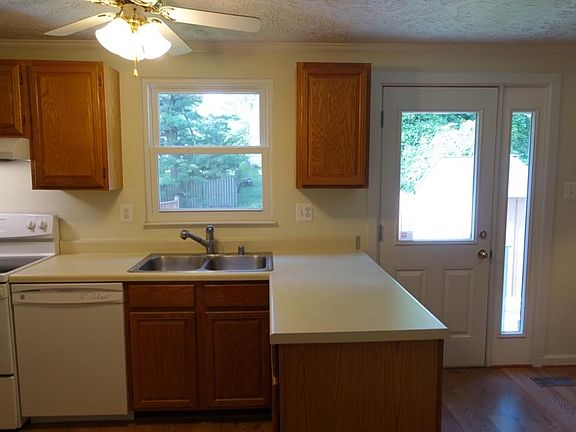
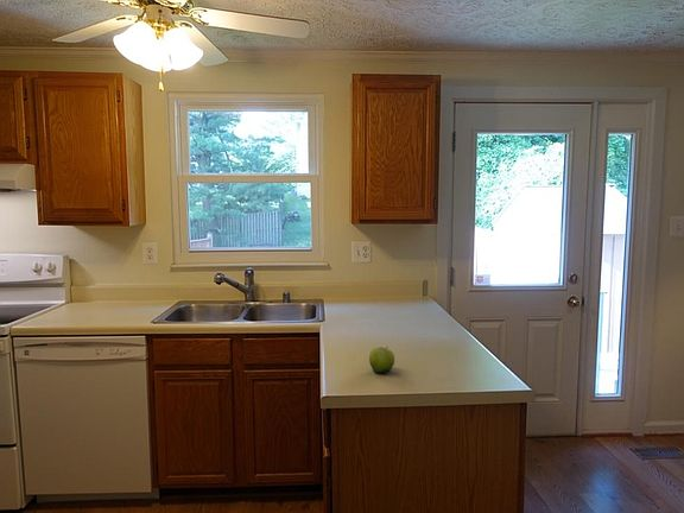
+ fruit (381, 359)
